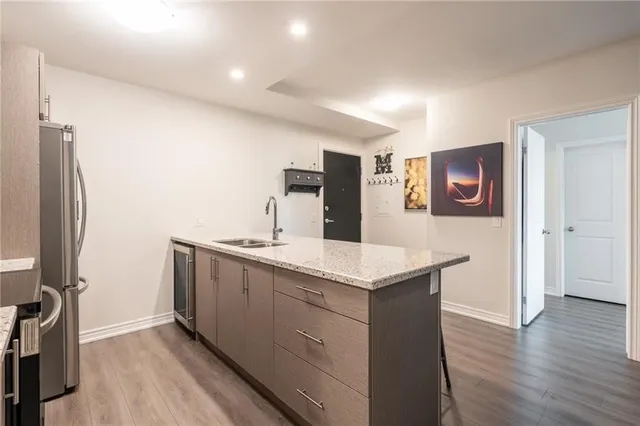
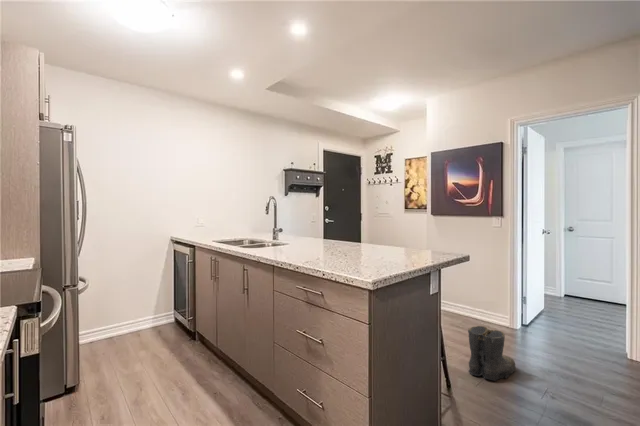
+ boots (491, 349)
